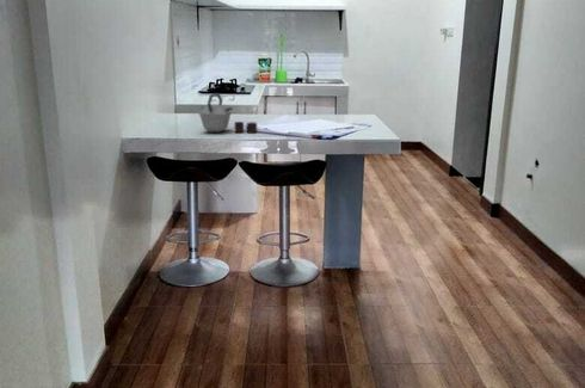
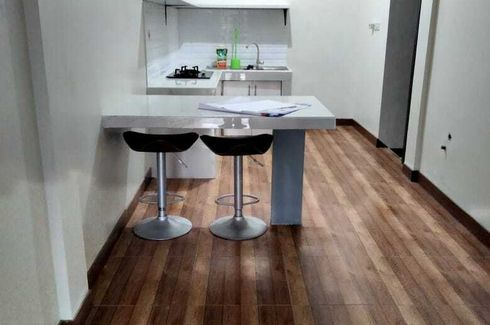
- kettle (229, 112)
